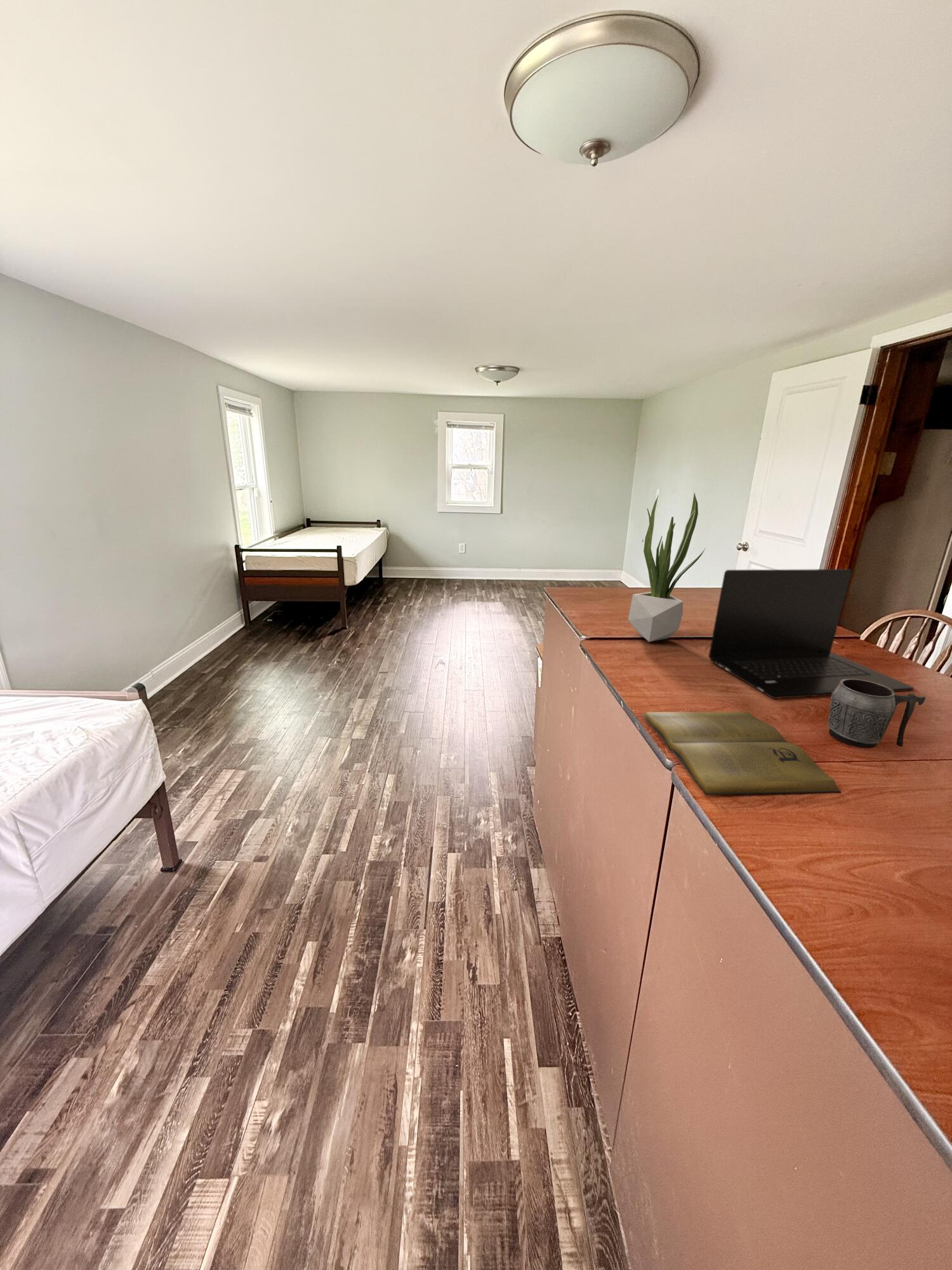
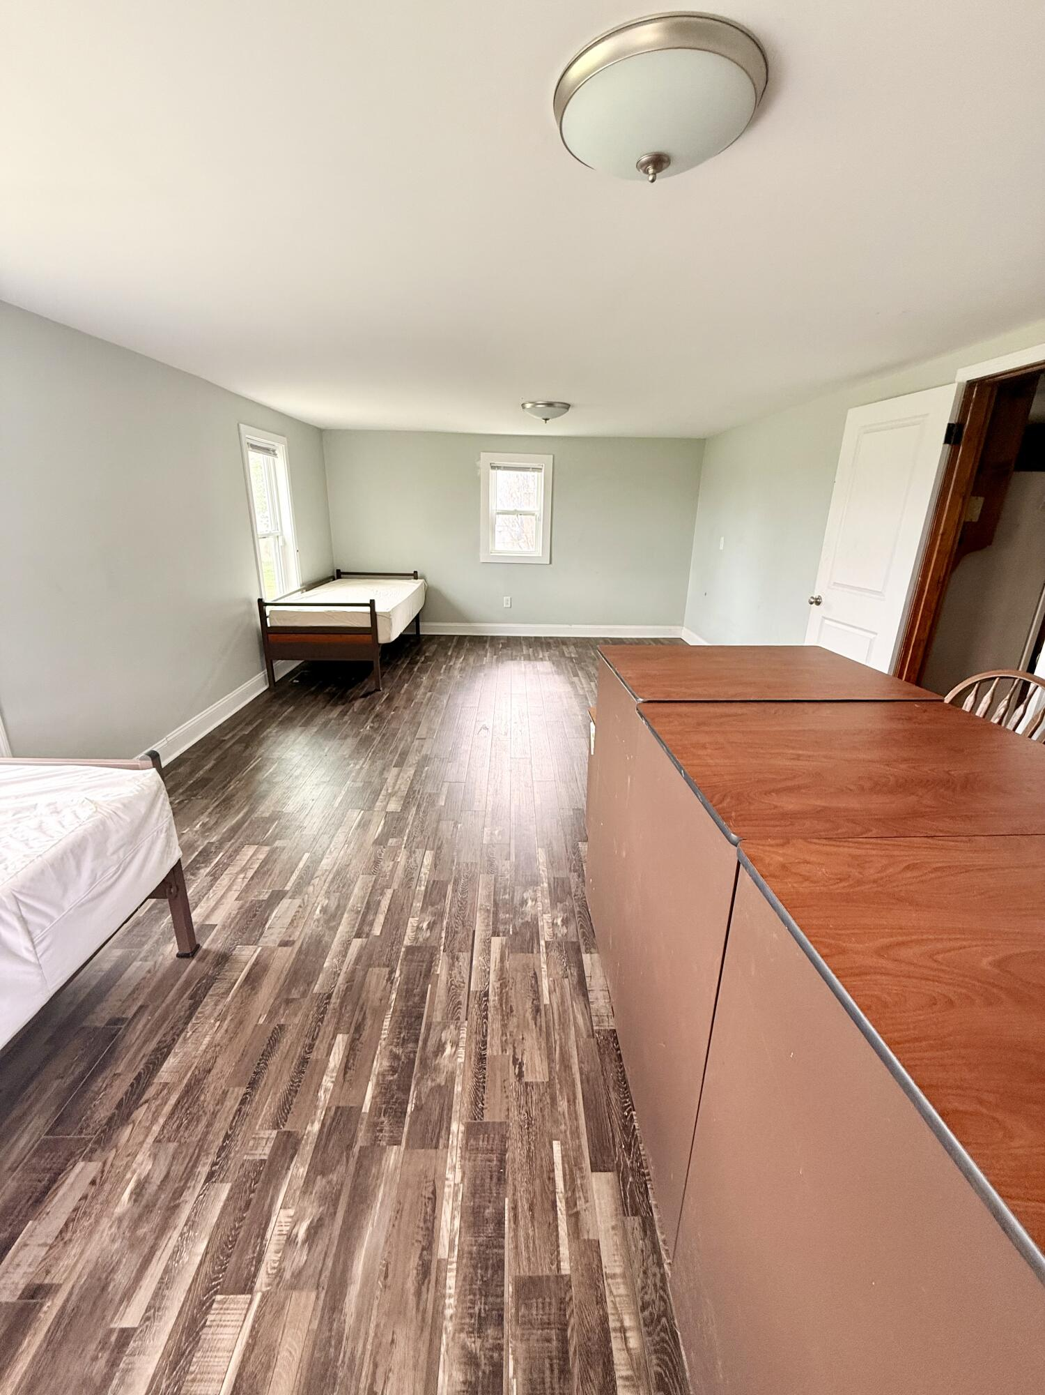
- book (729, 743)
- laptop (816, 628)
- mug (872, 714)
- potted plant (667, 568)
